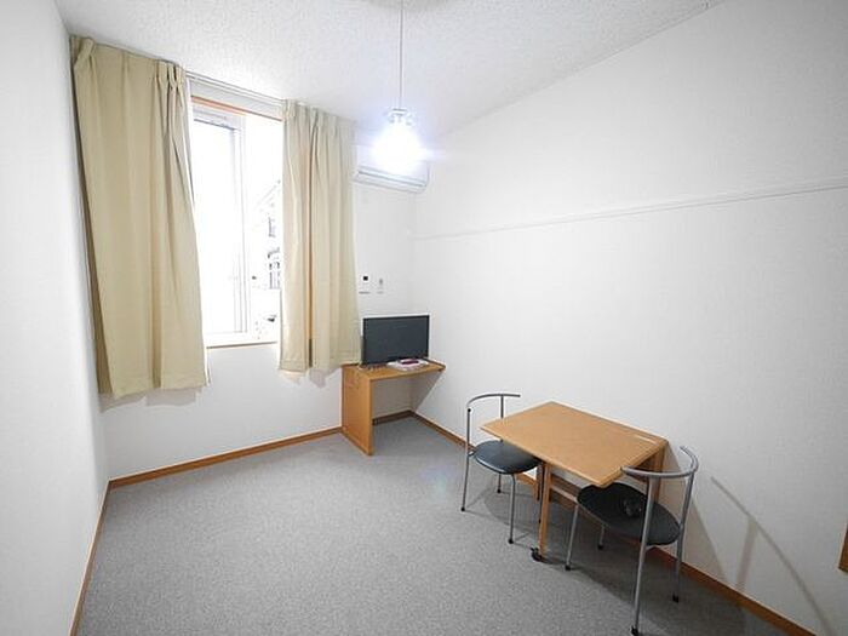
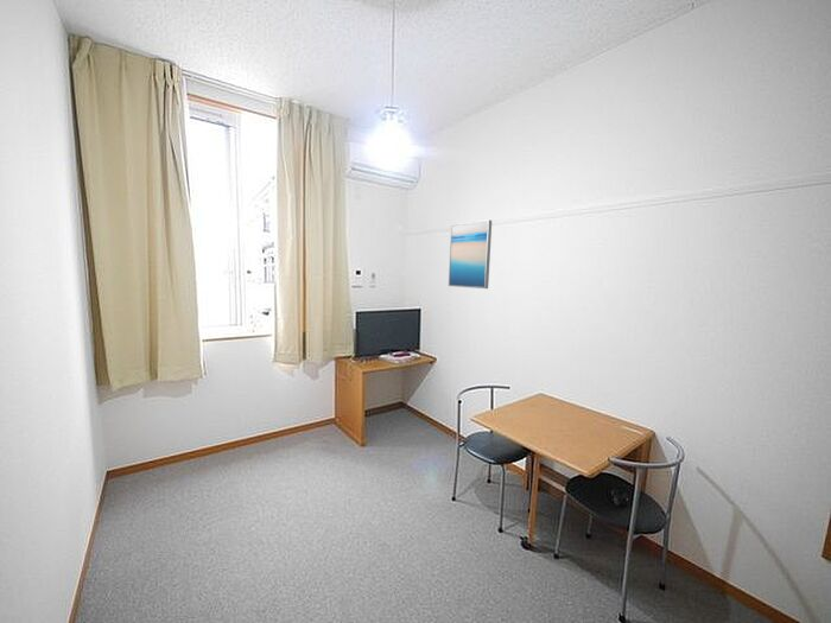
+ wall art (468, 255)
